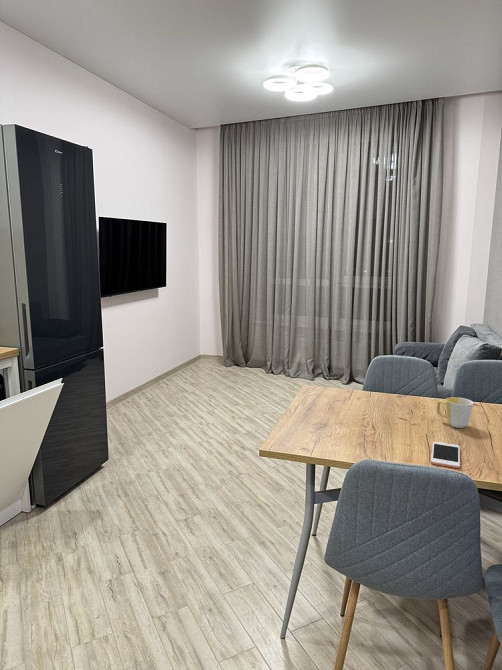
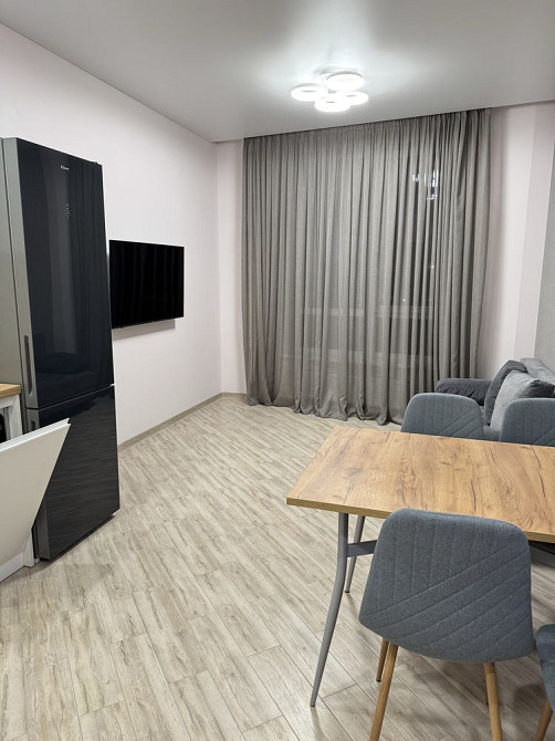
- mug (454, 411)
- cell phone (445, 454)
